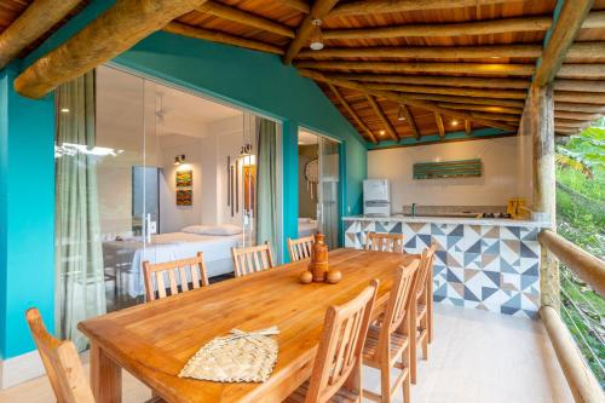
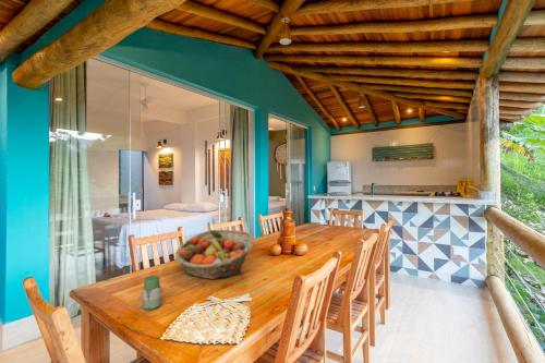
+ jar (152, 291)
+ fruit basket (215, 252)
